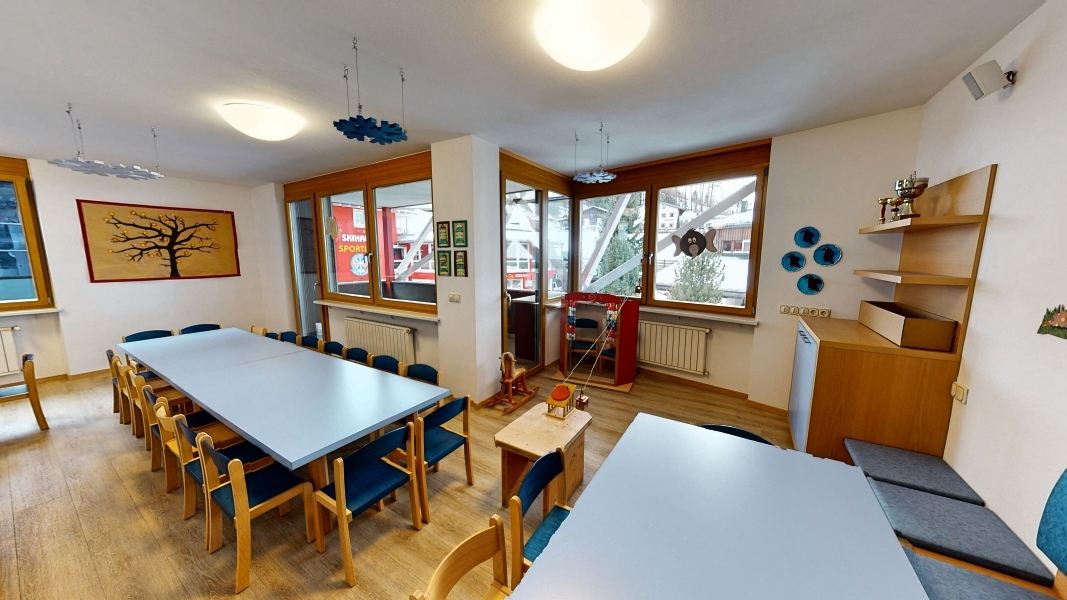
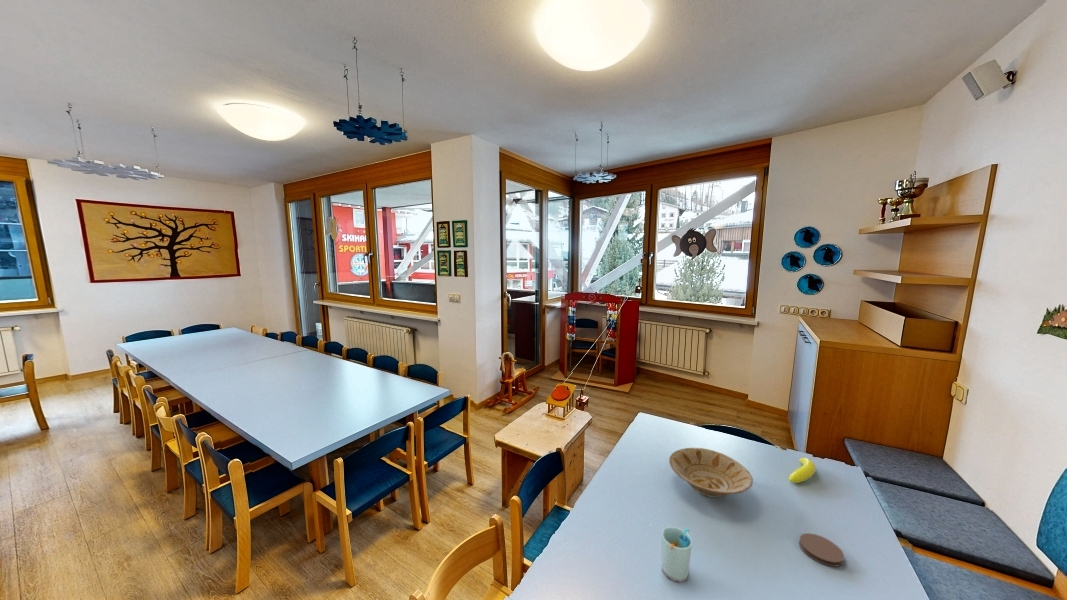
+ banana (799, 468)
+ bowl (708, 477)
+ cup (675, 551)
+ coaster (820, 549)
